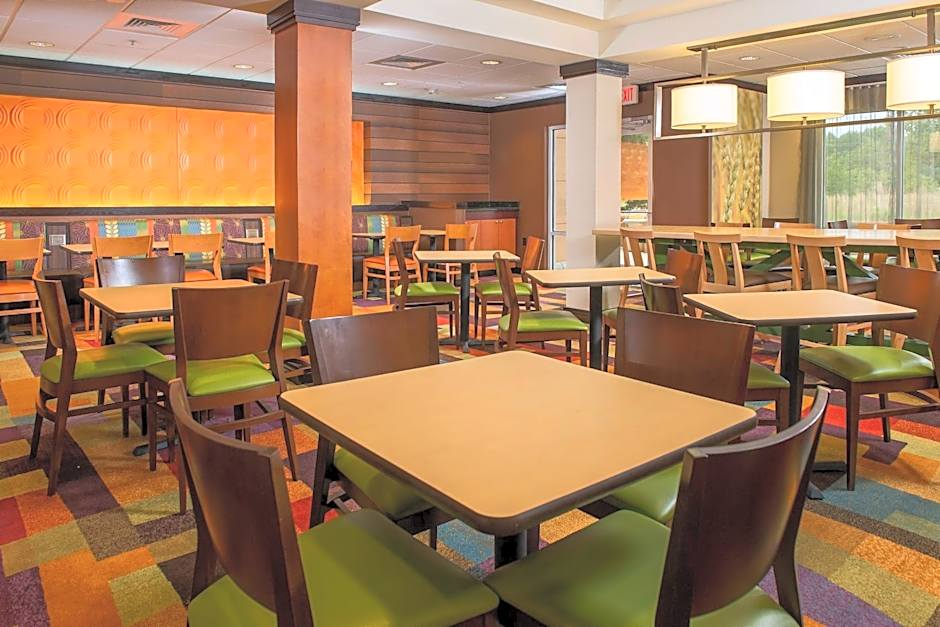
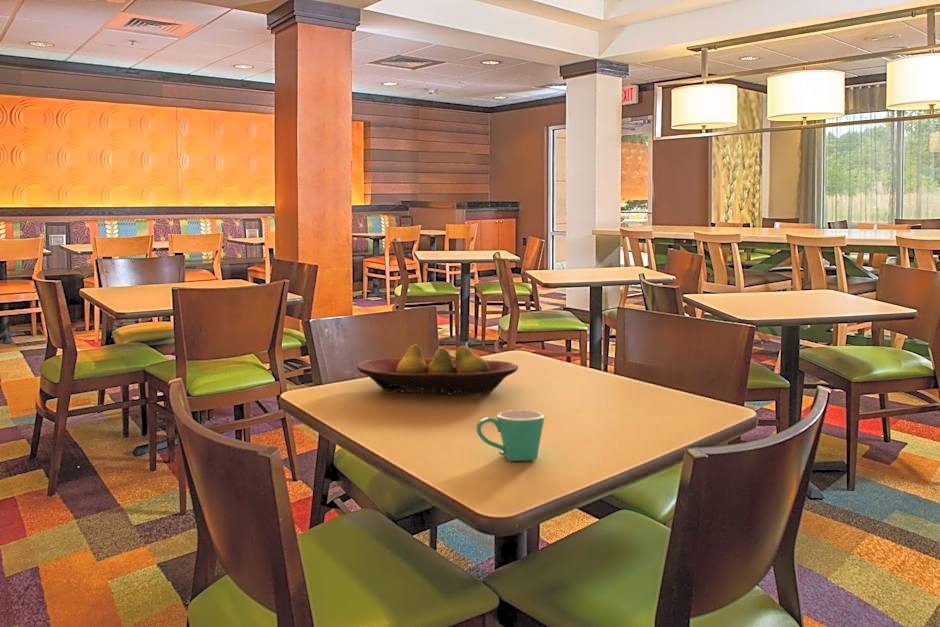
+ mug (510, 436)
+ fruit bowl (437, 367)
